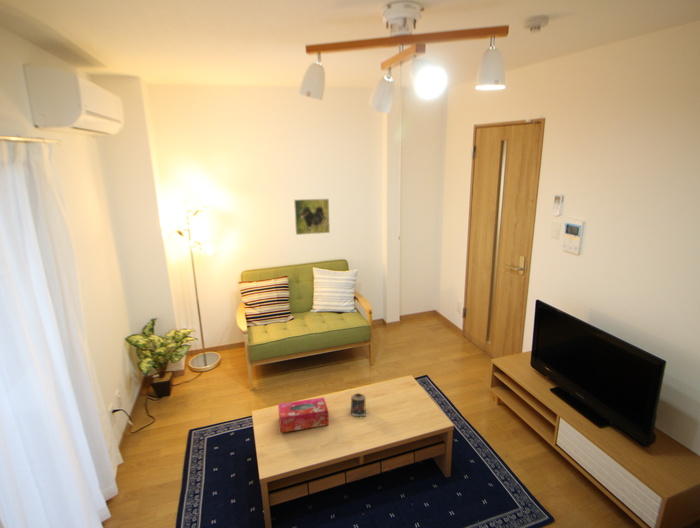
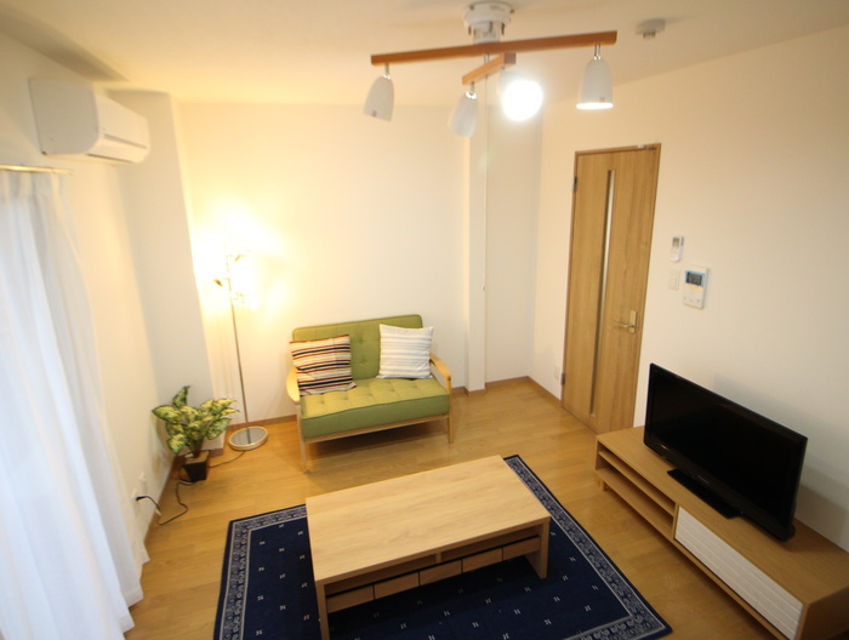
- tissue box (303, 414)
- candle (359, 404)
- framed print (312, 216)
